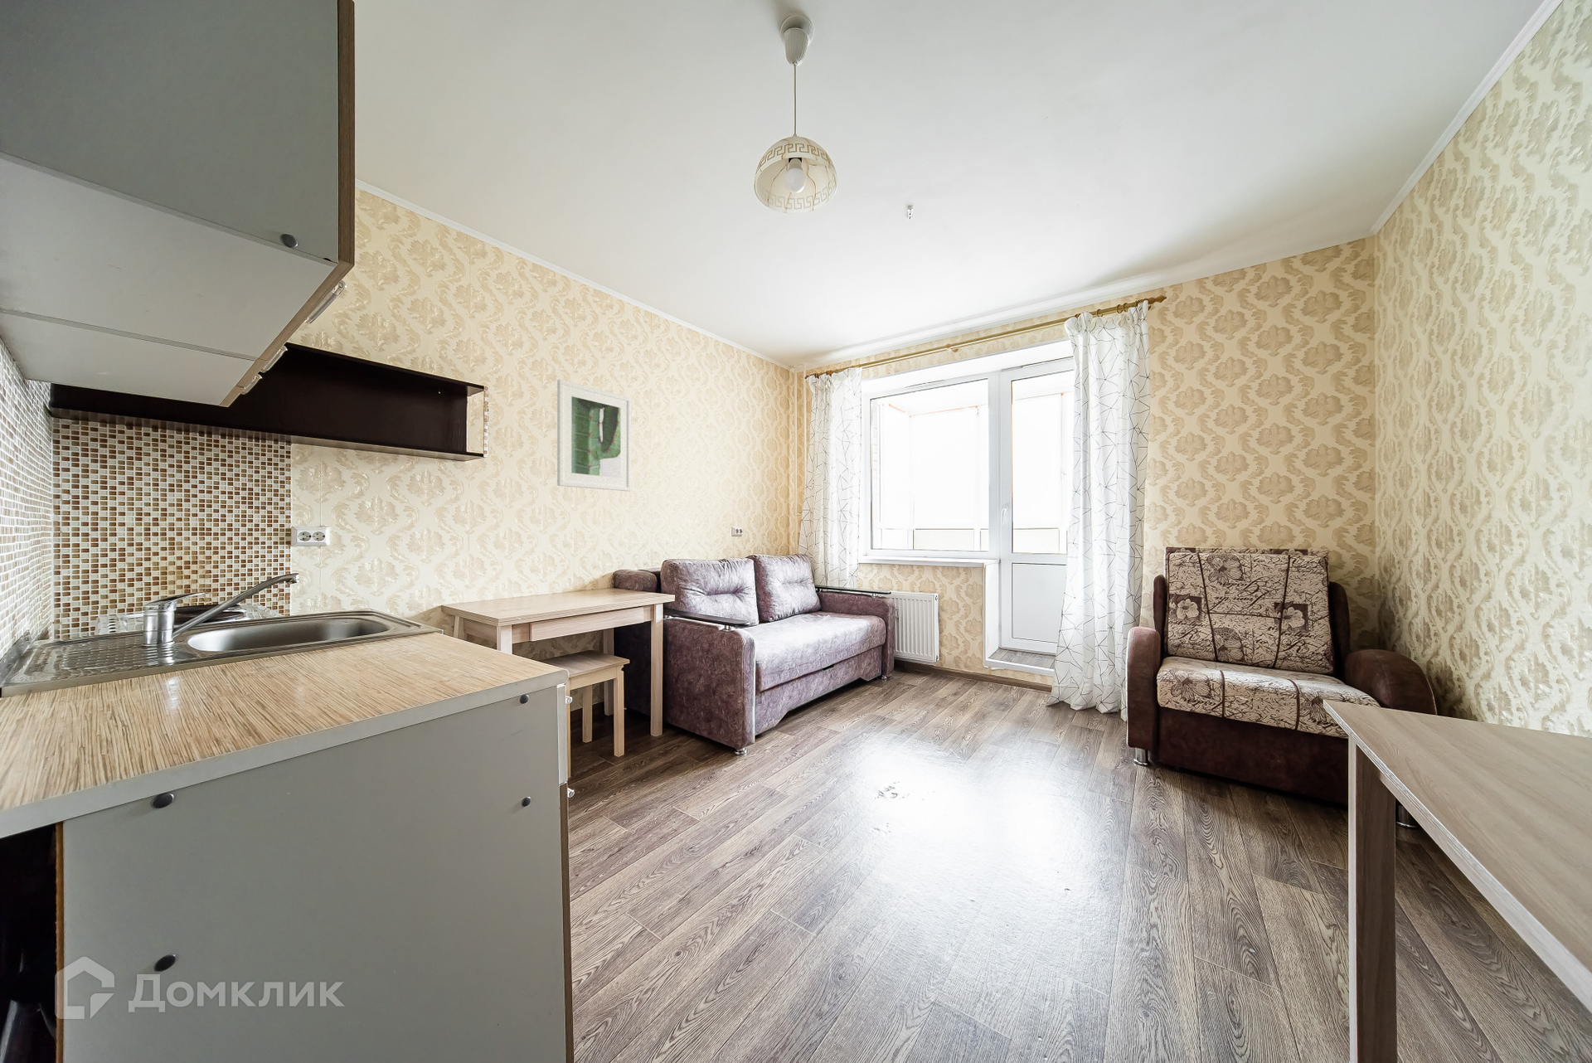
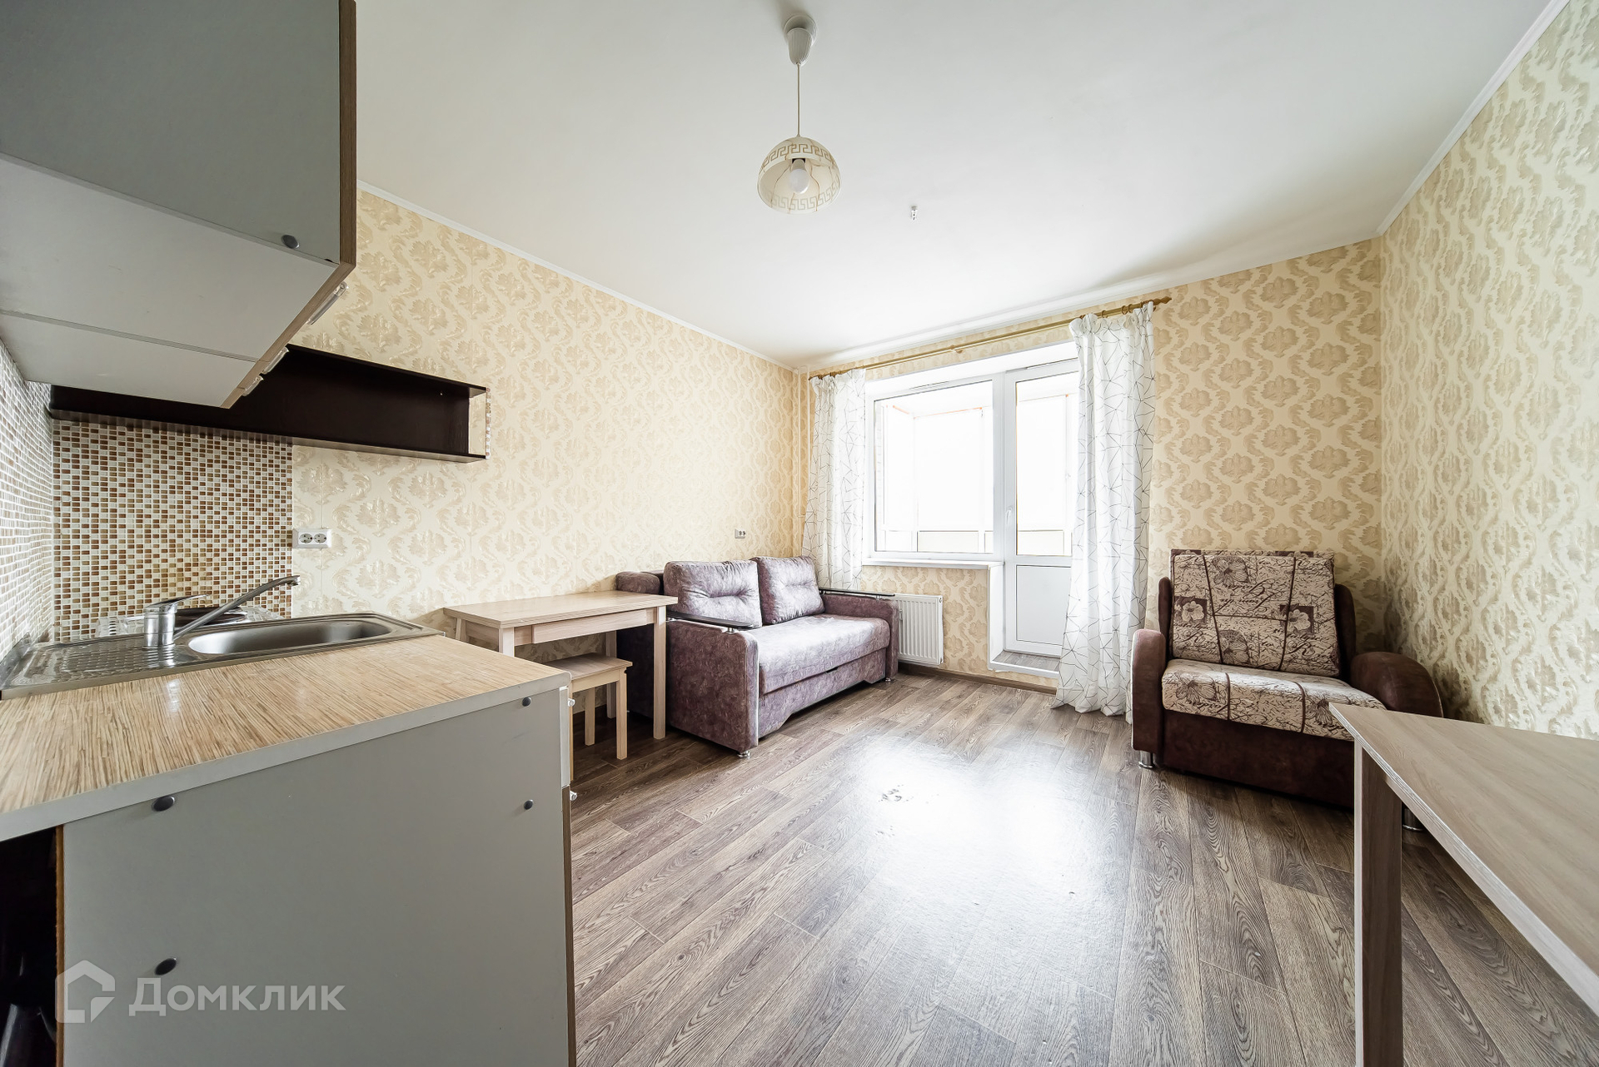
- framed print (597, 439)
